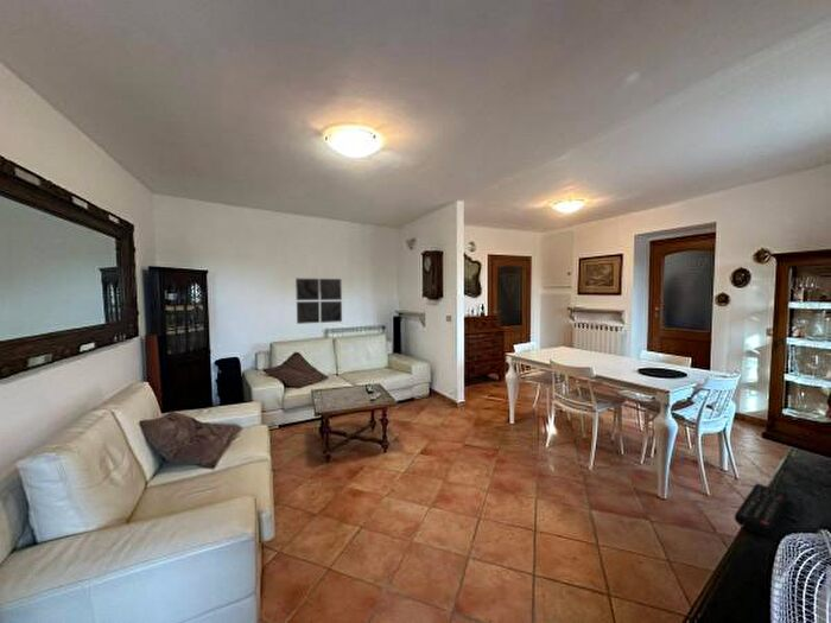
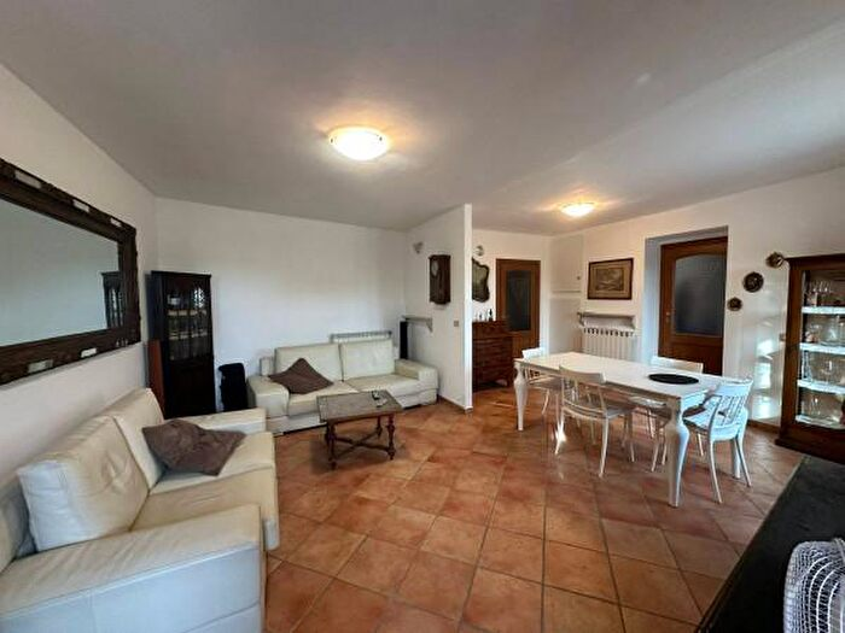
- remote control (762, 507)
- wall art (318, 299)
